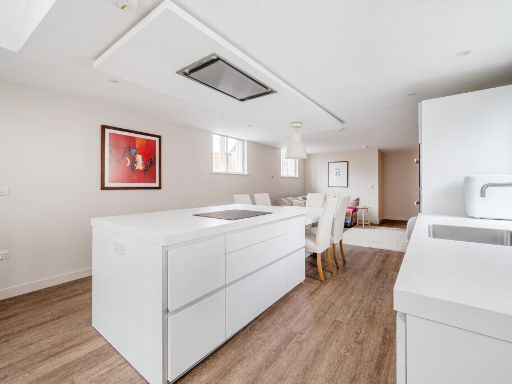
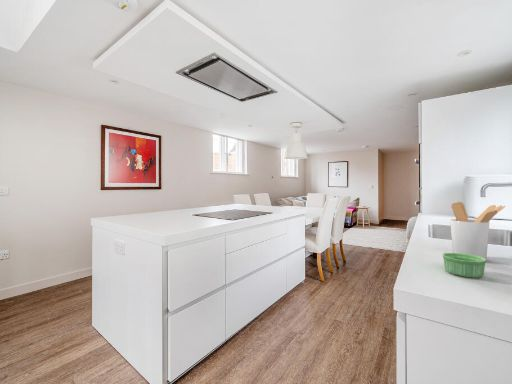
+ ramekin (463, 264)
+ utensil holder (477, 230)
